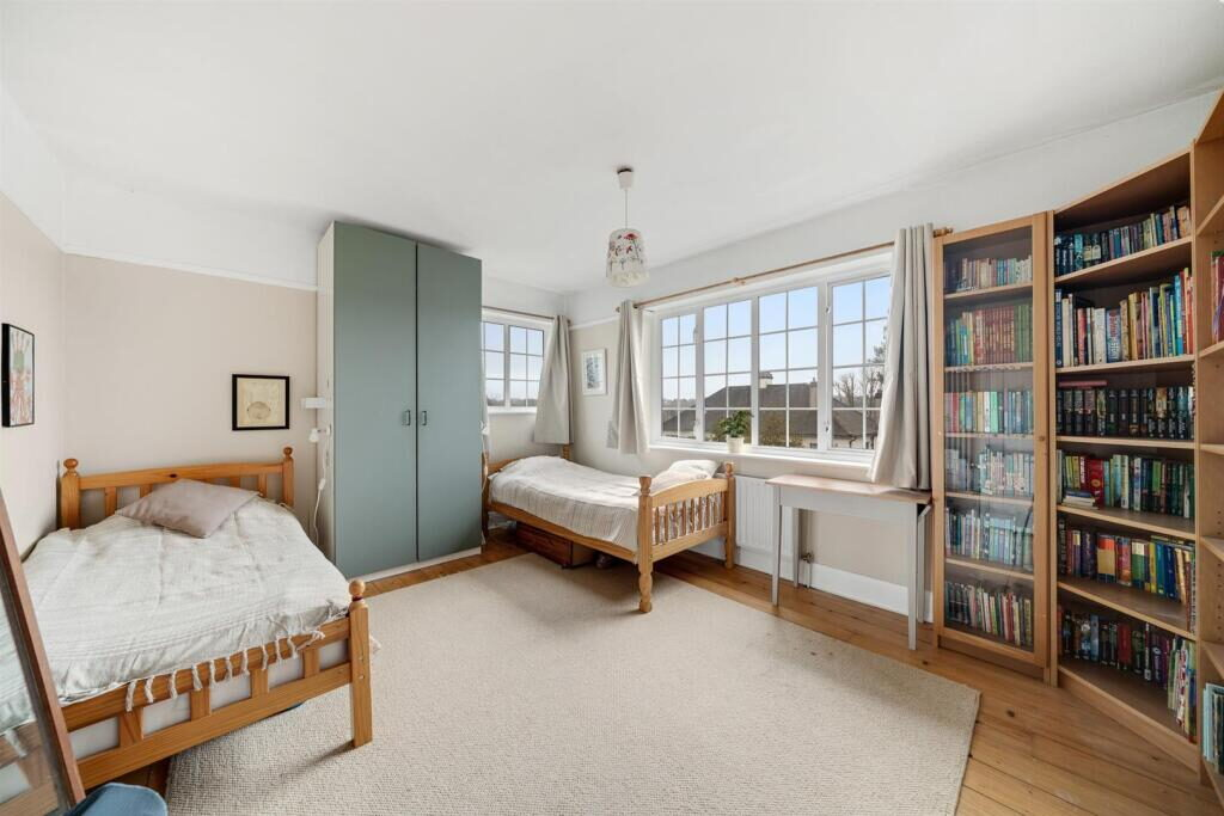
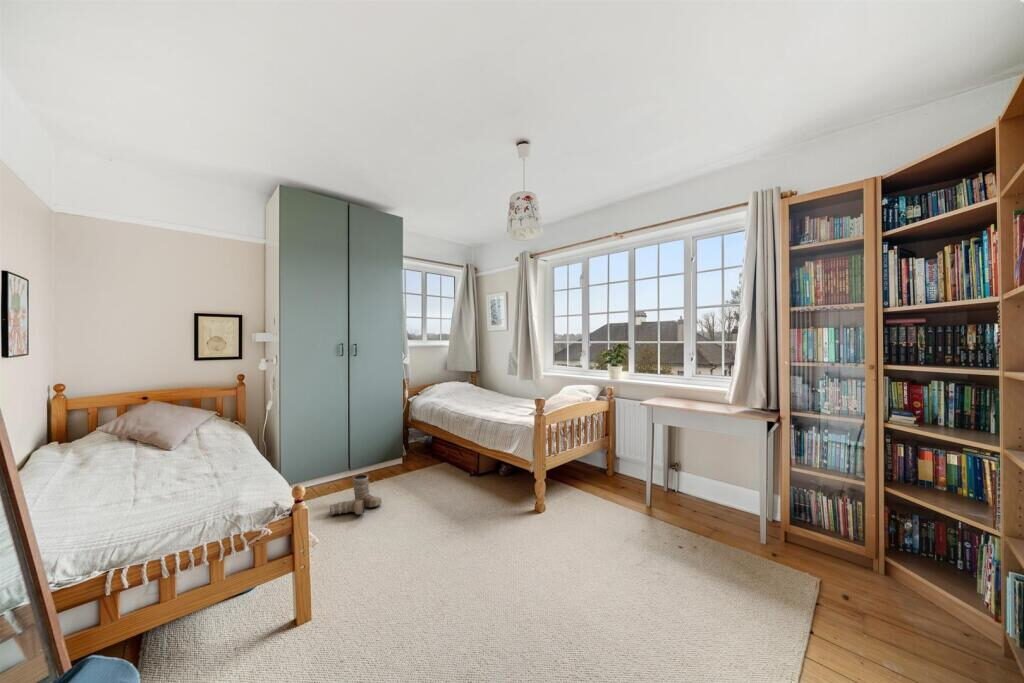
+ boots (356, 496)
